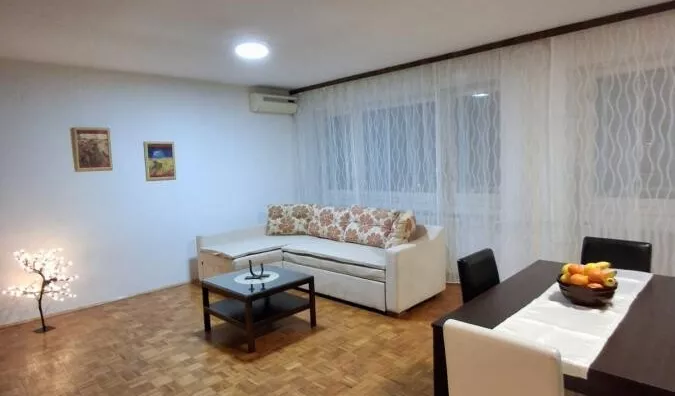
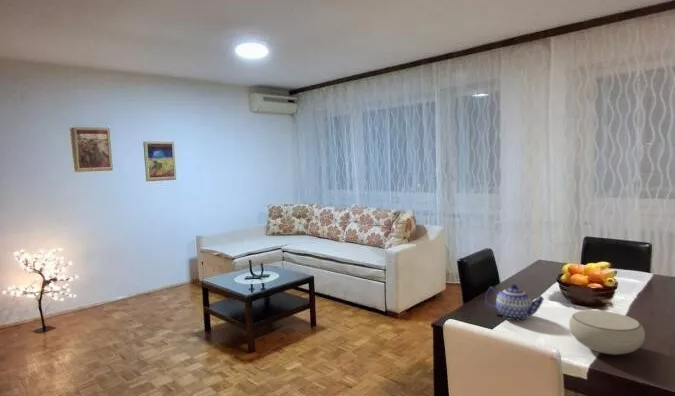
+ bowl (605, 334)
+ teapot (513, 300)
